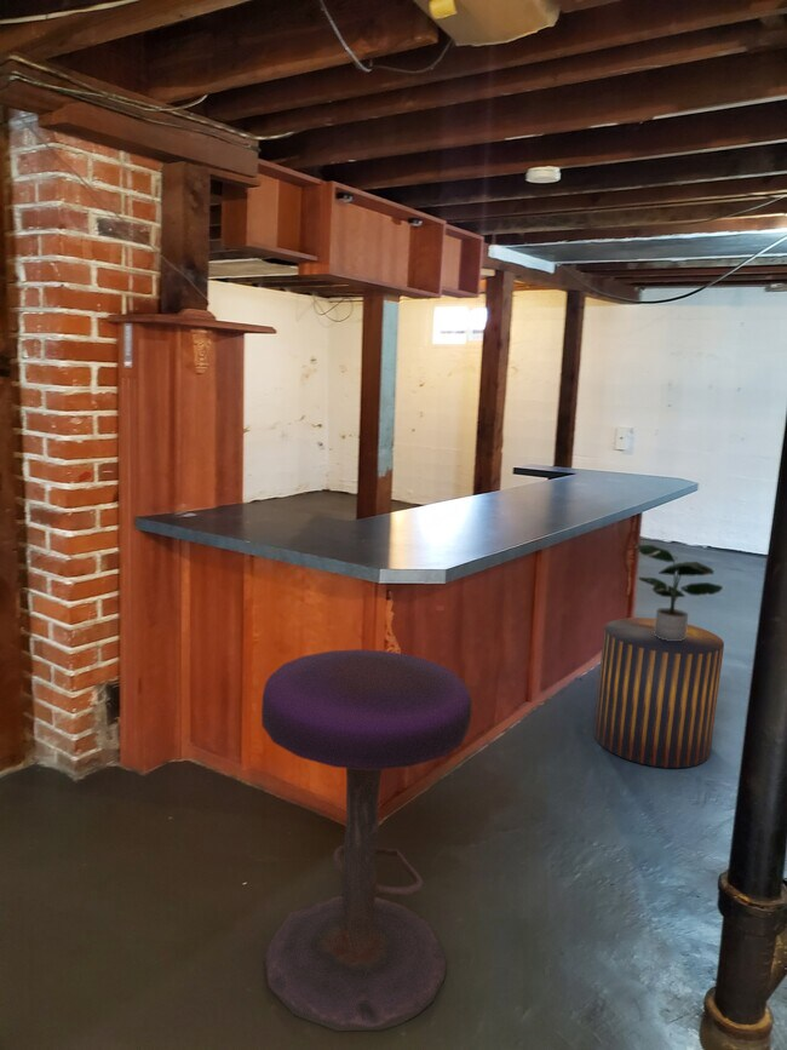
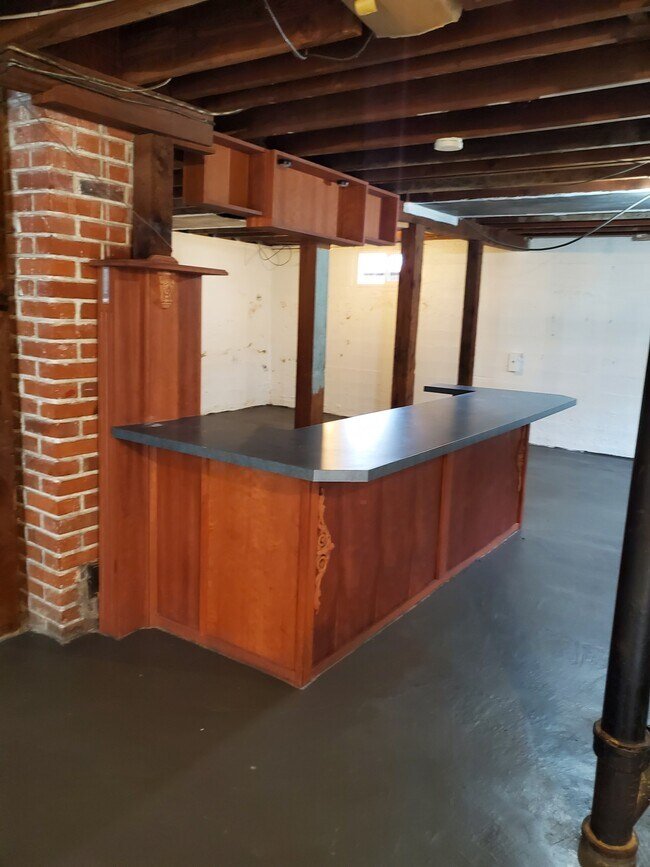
- stool (361, 820)
- stool (656, 688)
- potted plant (674, 591)
